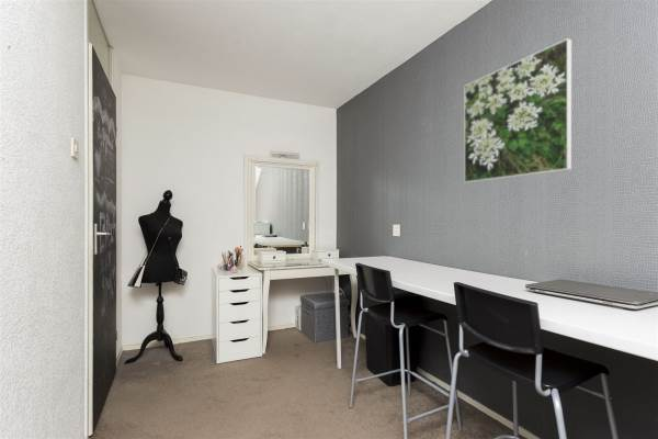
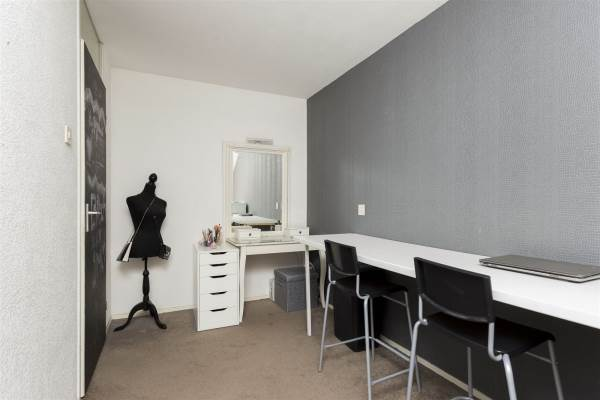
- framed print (510, 121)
